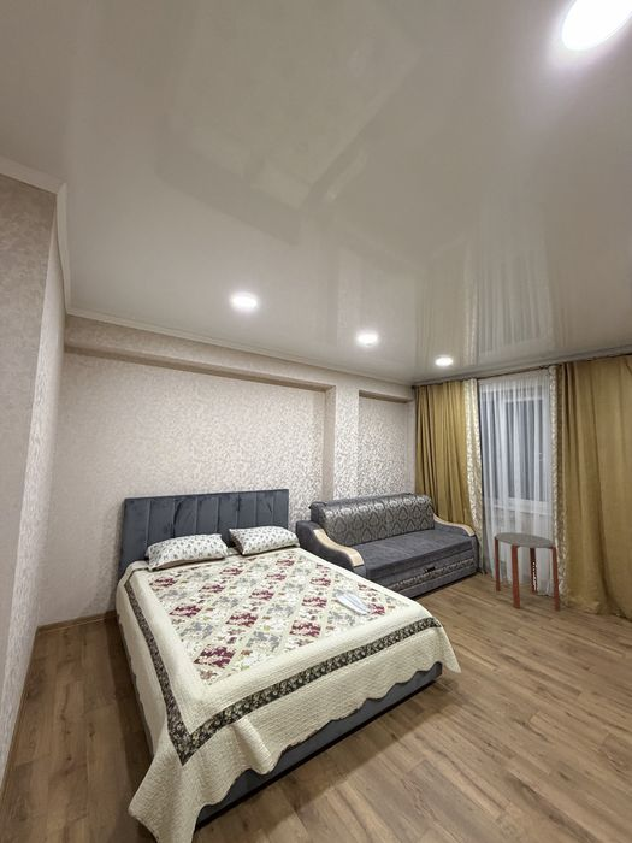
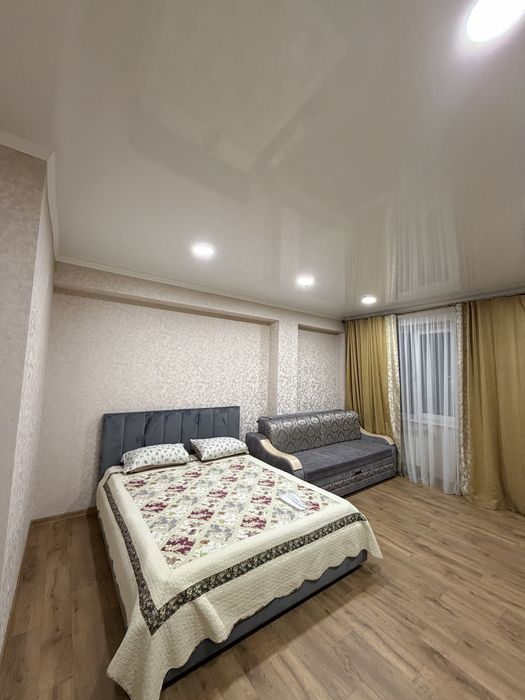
- side table (518, 568)
